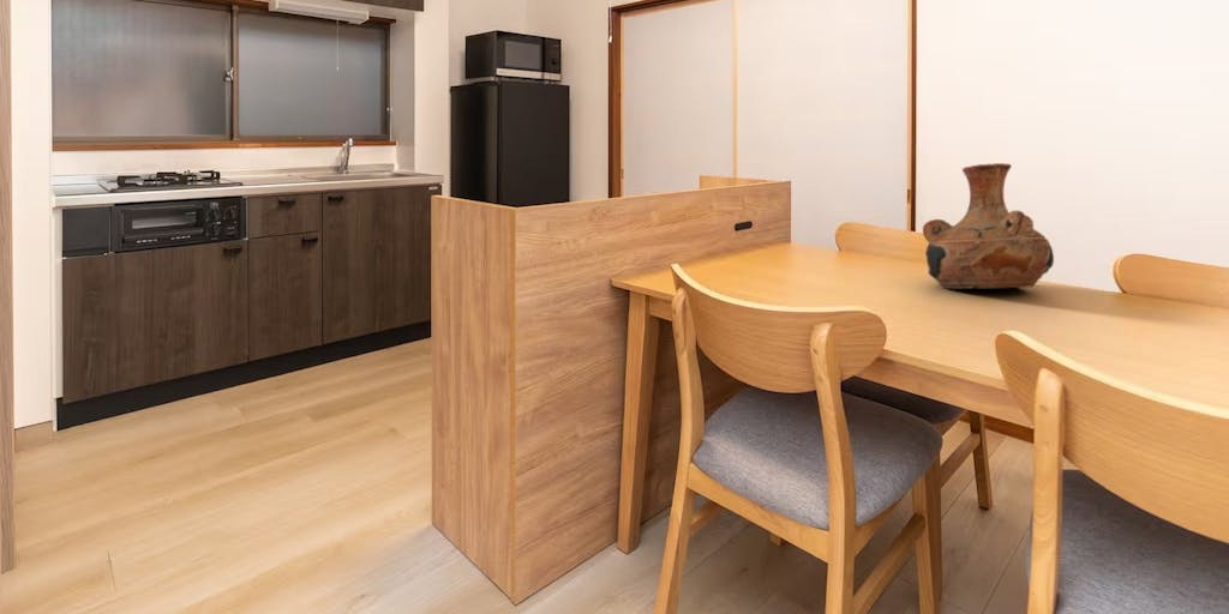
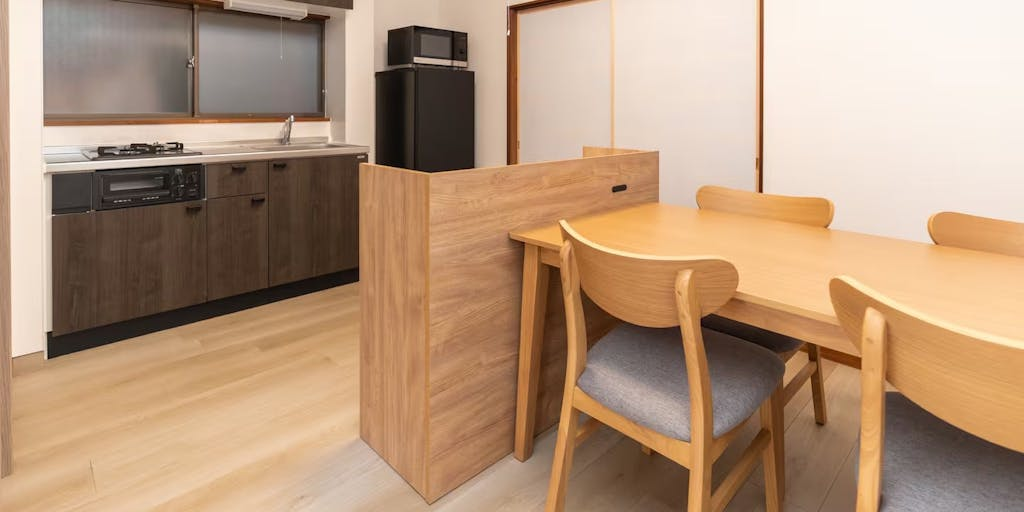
- vase (988, 227)
